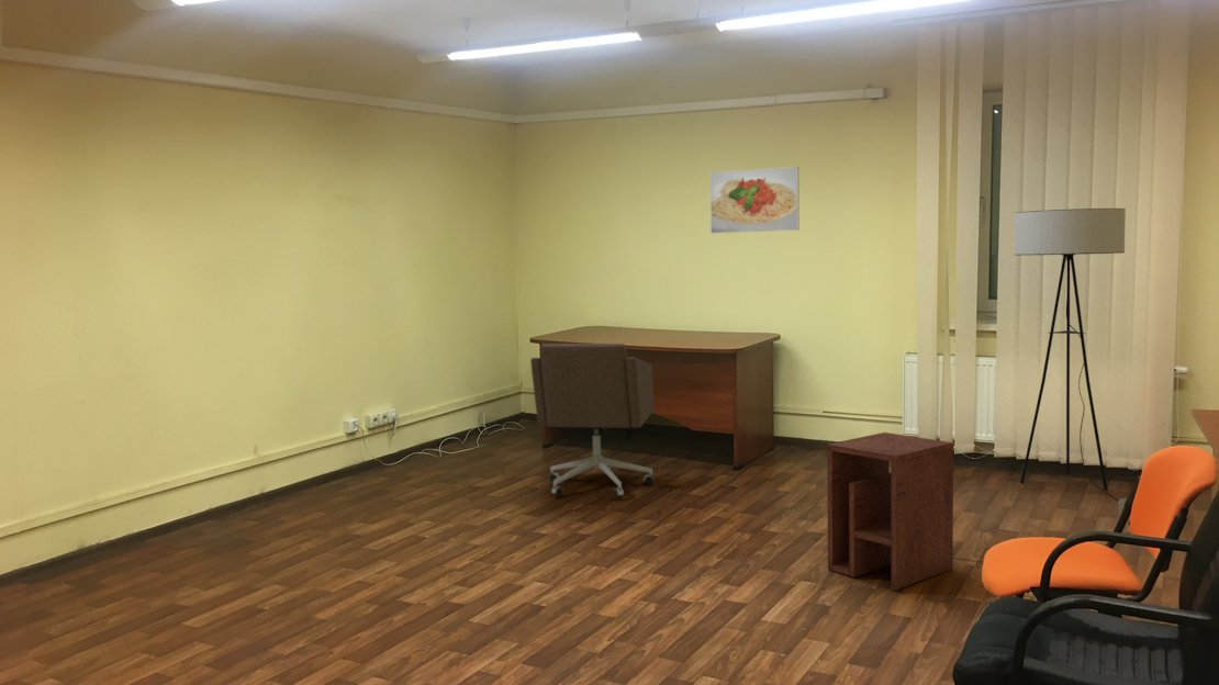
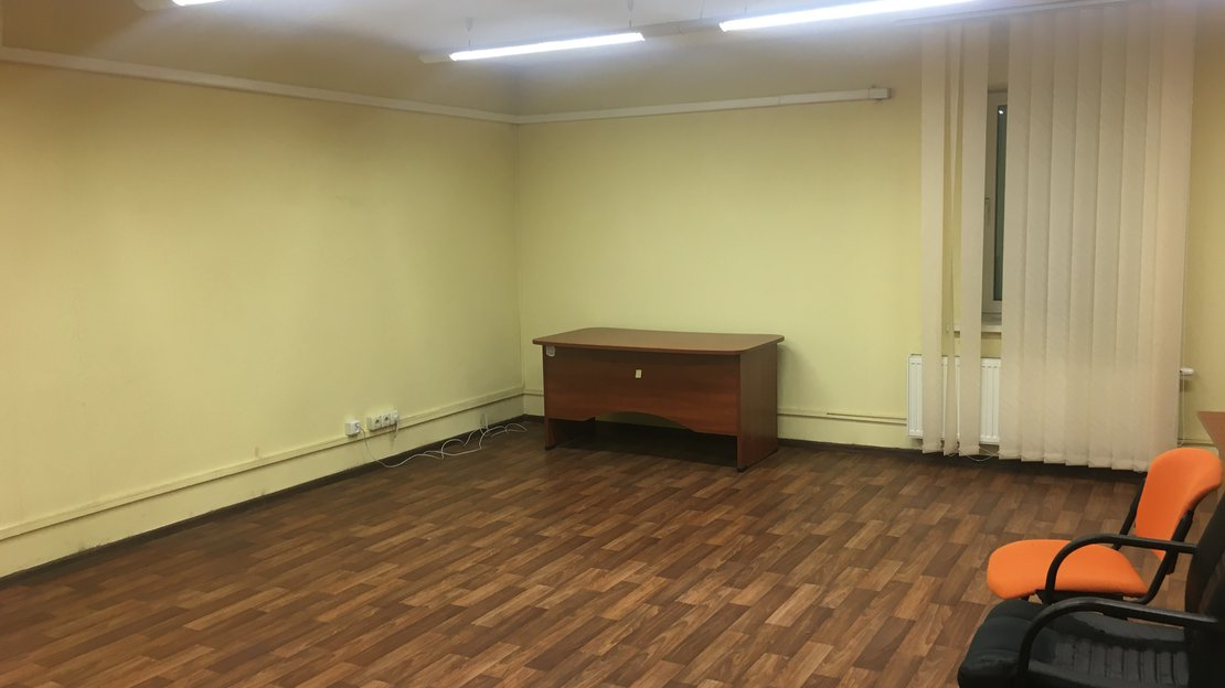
- floor lamp (1069, 353)
- office chair (595, 413)
- side table (890, 506)
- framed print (753, 201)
